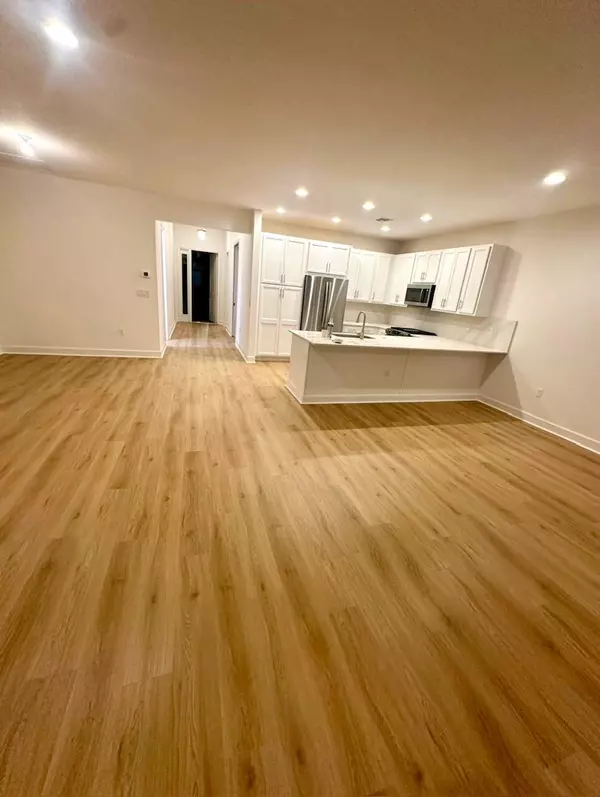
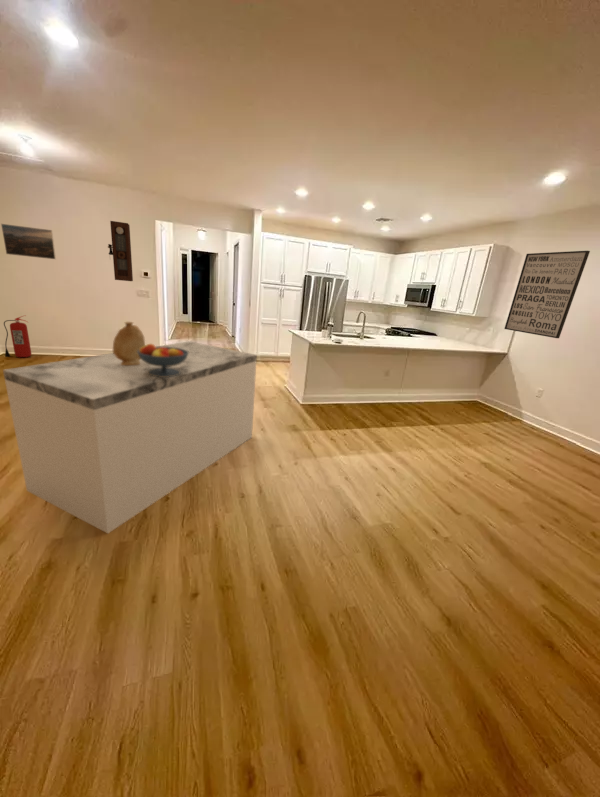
+ vase (129, 343)
+ fire extinguisher (16, 336)
+ pendulum clock (119, 251)
+ fruit bowl (163, 358)
+ wall art (542, 294)
+ dining table (159, 412)
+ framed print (29, 242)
